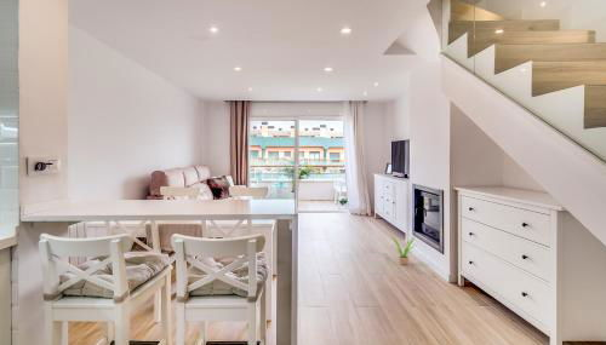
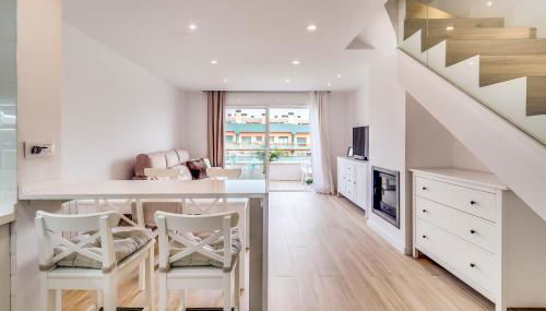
- potted plant (405, 251)
